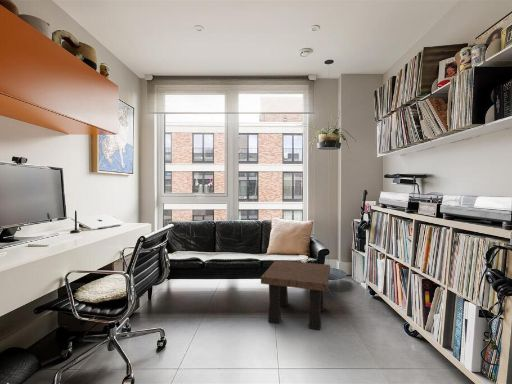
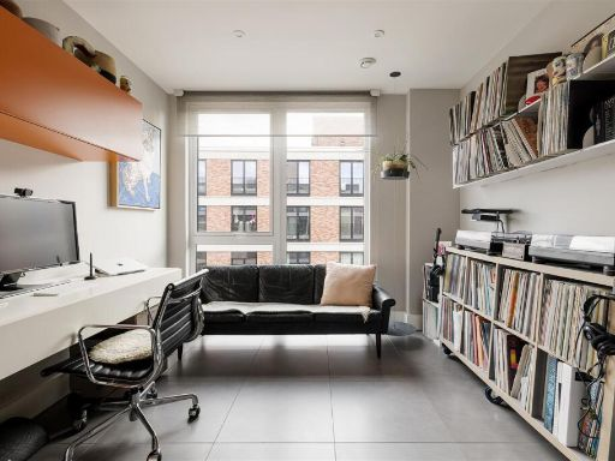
- side table (297, 287)
